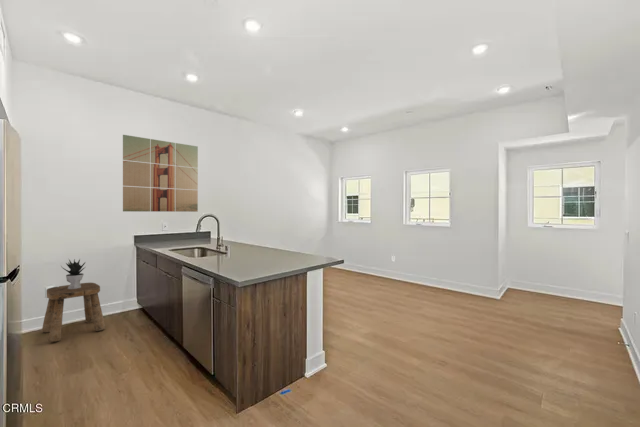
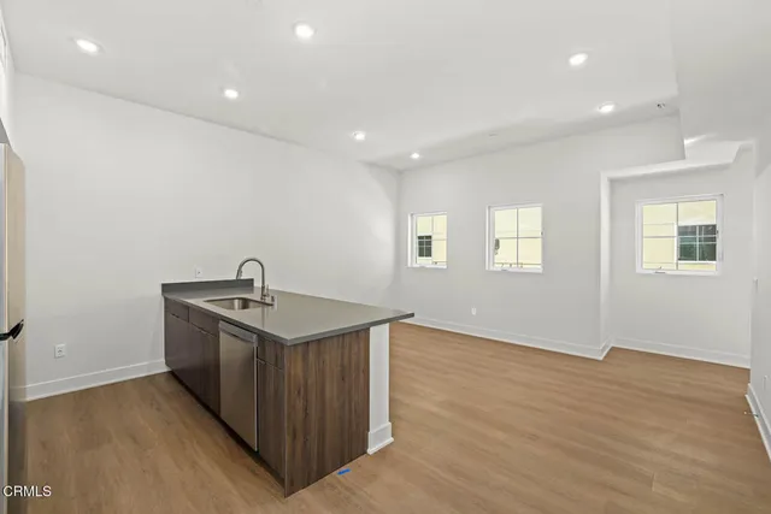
- wall art (163, 176)
- potted plant (73, 272)
- stool (84, 309)
